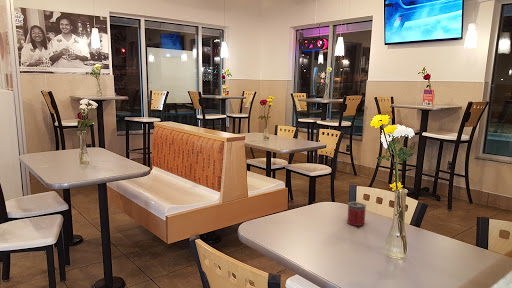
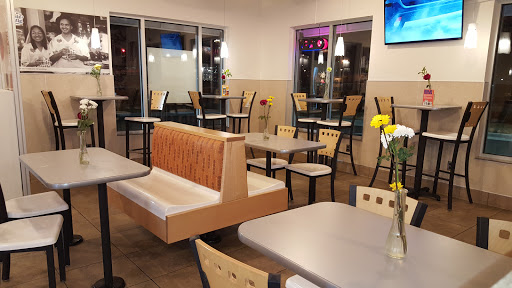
- beverage cup (357, 214)
